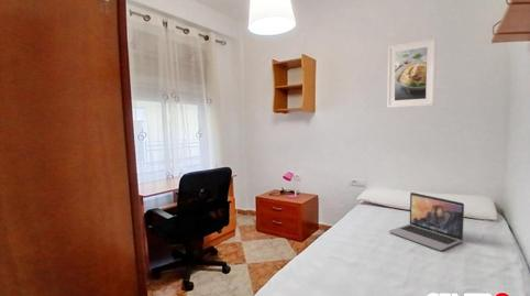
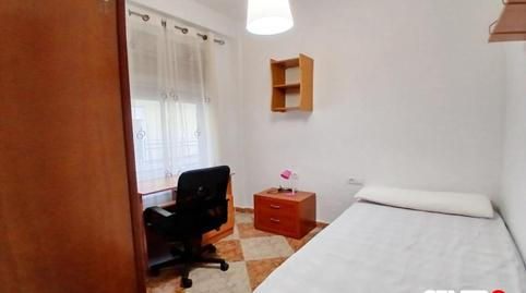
- laptop (423, 218)
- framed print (410, 75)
